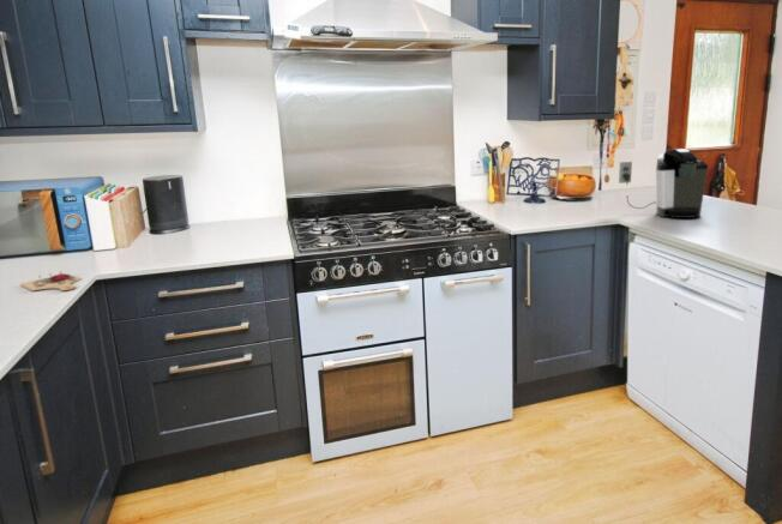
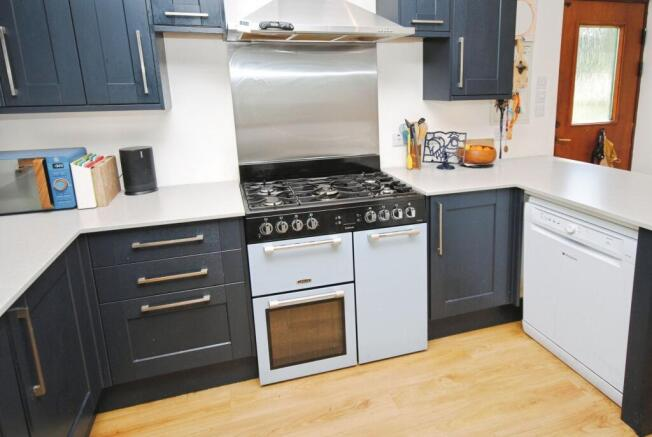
- cutting board (55, 281)
- coffee maker (666, 182)
